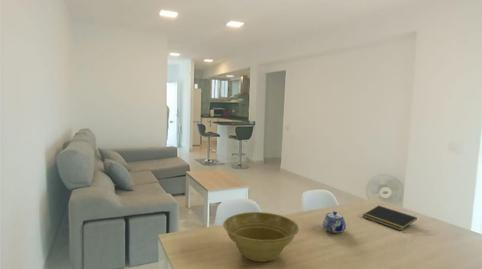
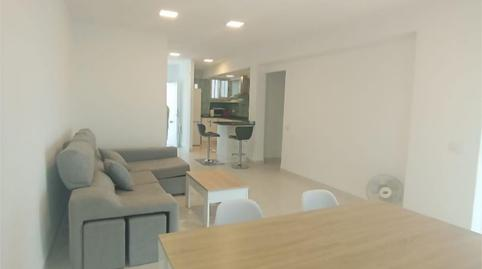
- planter bowl (260, 239)
- notepad (388, 217)
- teapot (335, 221)
